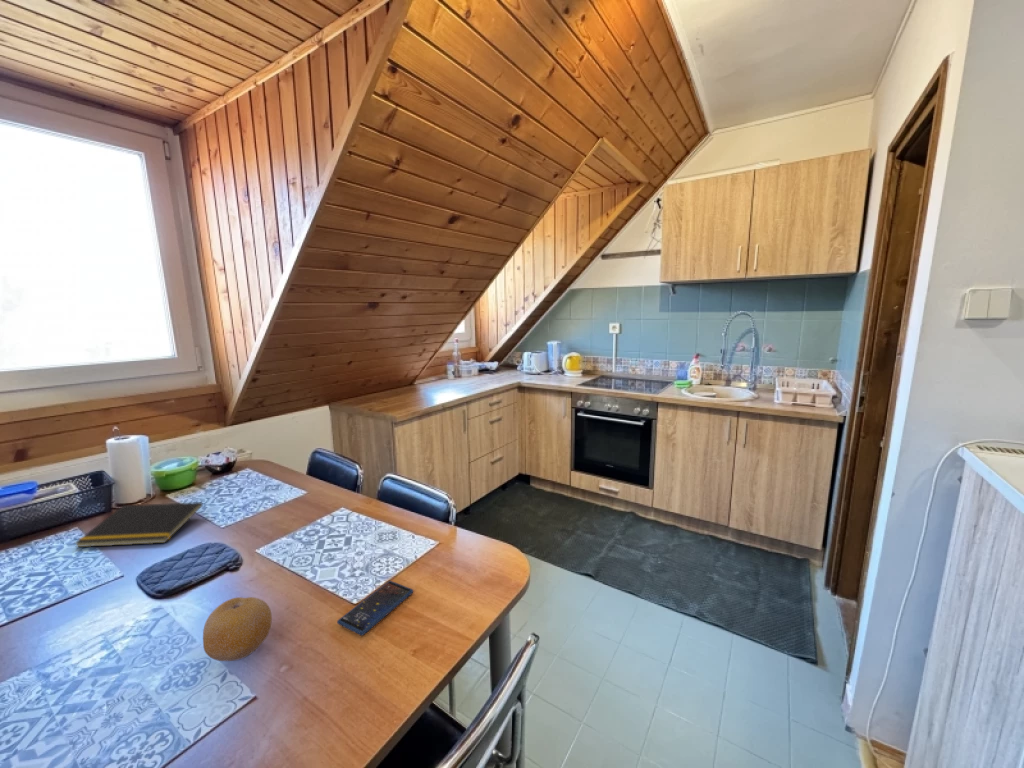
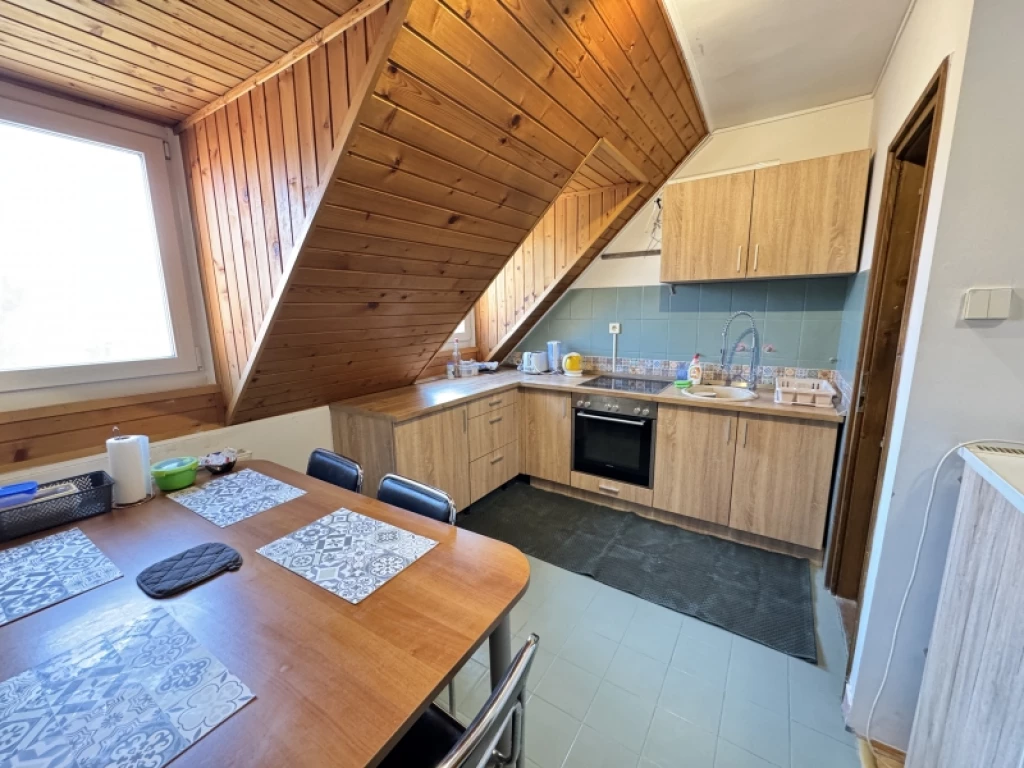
- fruit (237, 628)
- notepad (143, 523)
- smartphone (377, 605)
